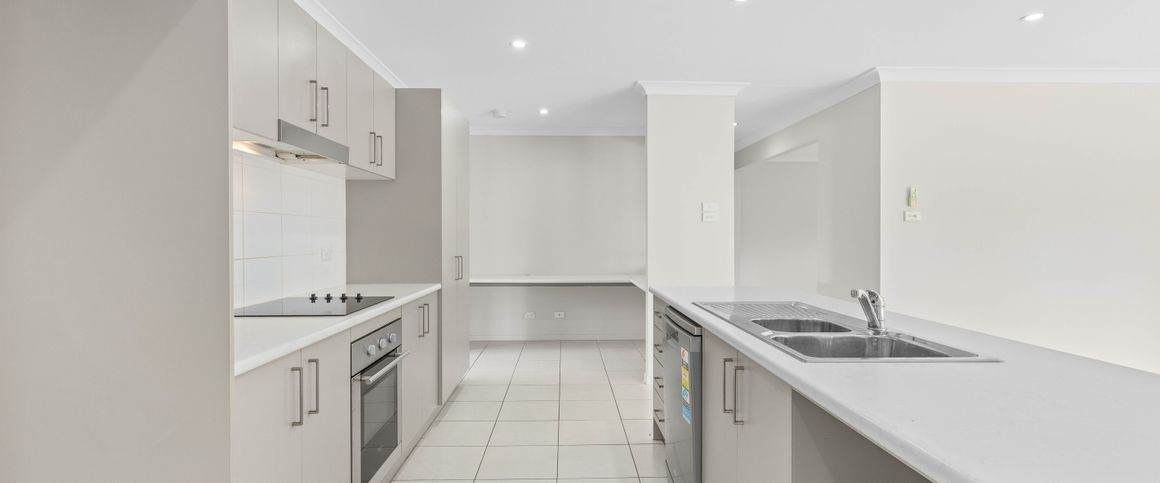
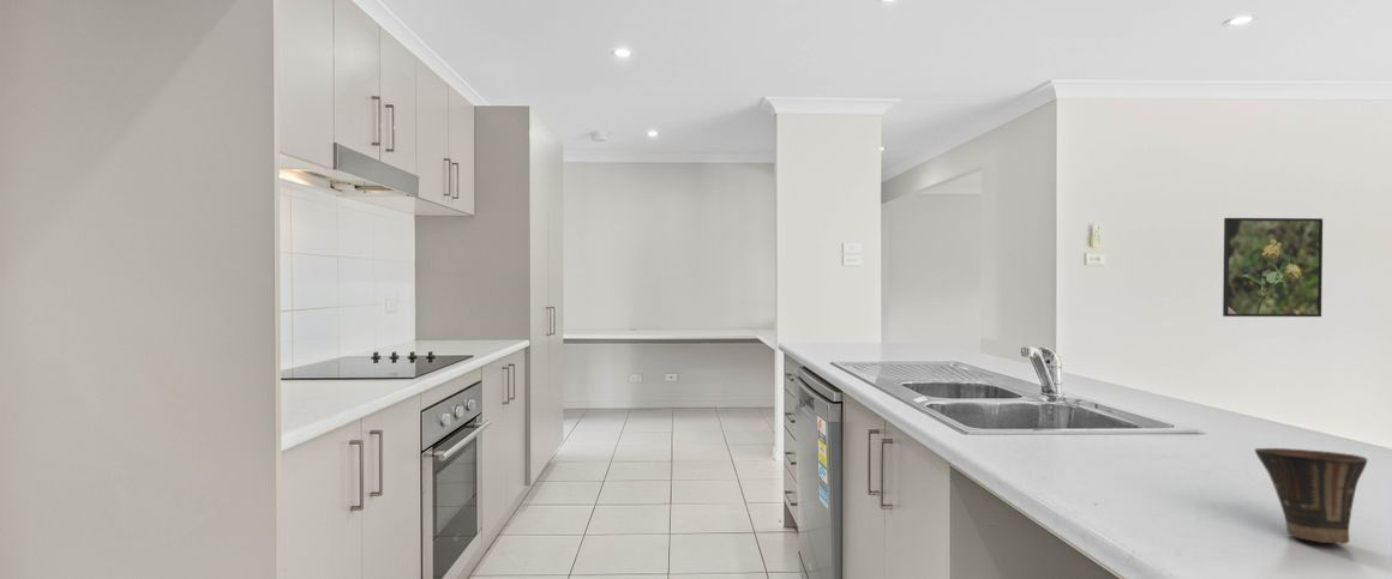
+ cup (1308, 491)
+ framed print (1272, 267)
